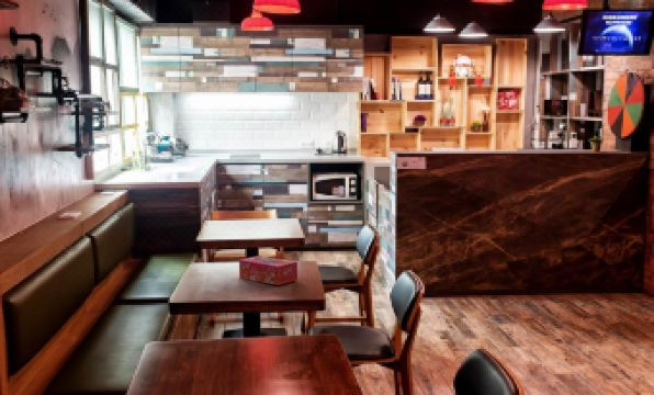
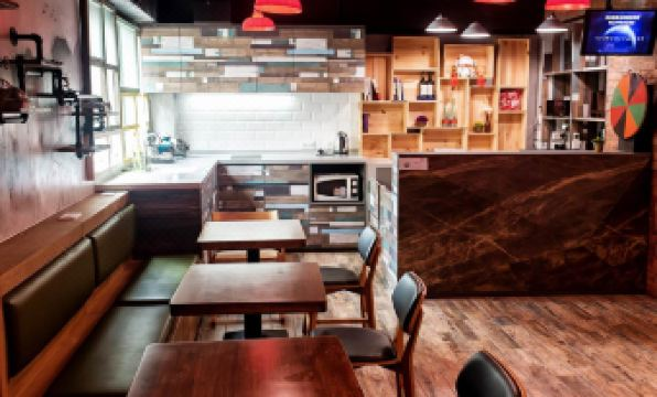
- tissue box (268, 270)
